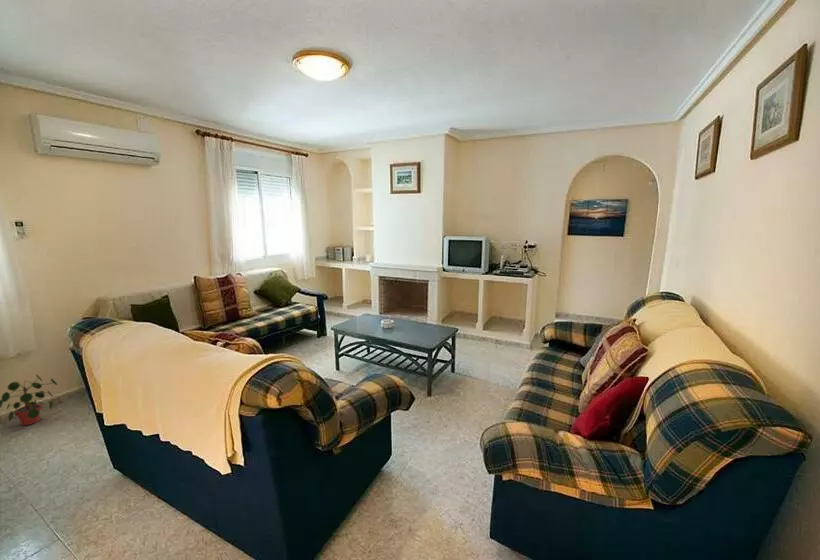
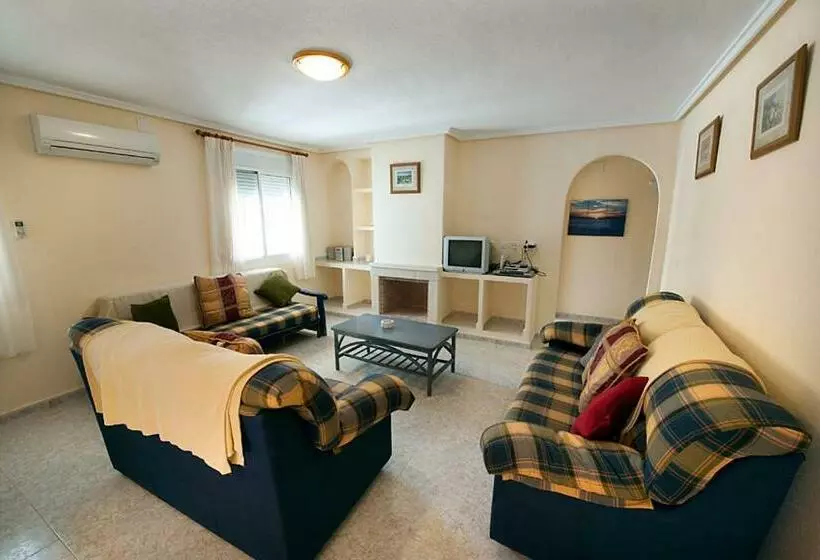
- potted plant (31, 397)
